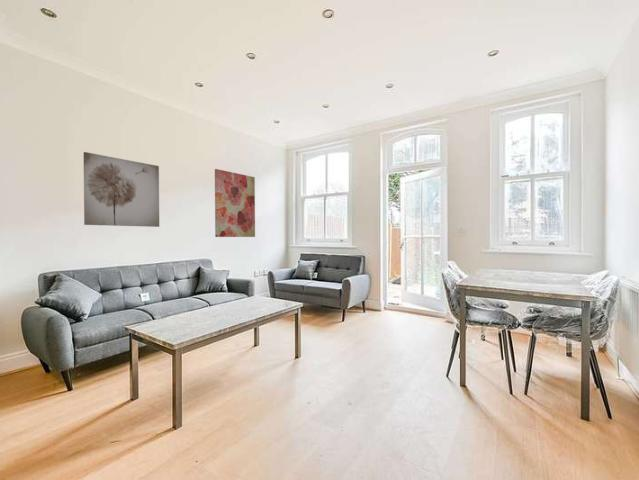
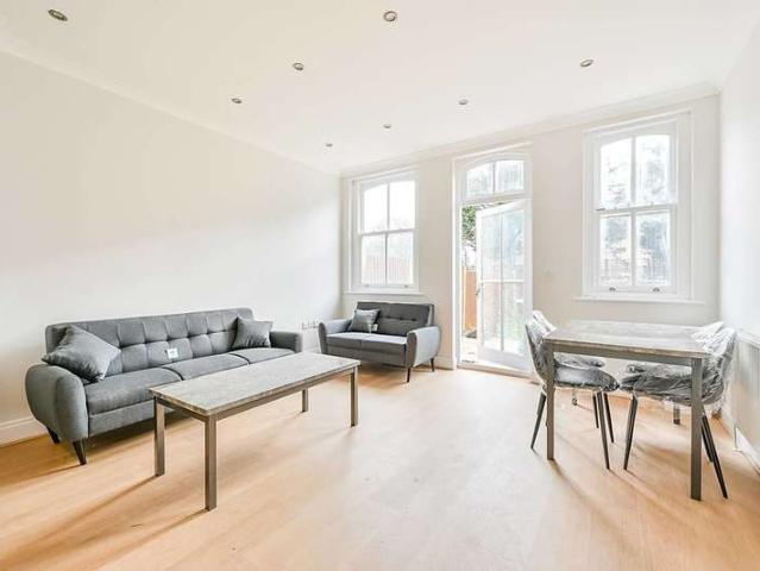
- wall art (236, 205)
- wall art (124, 192)
